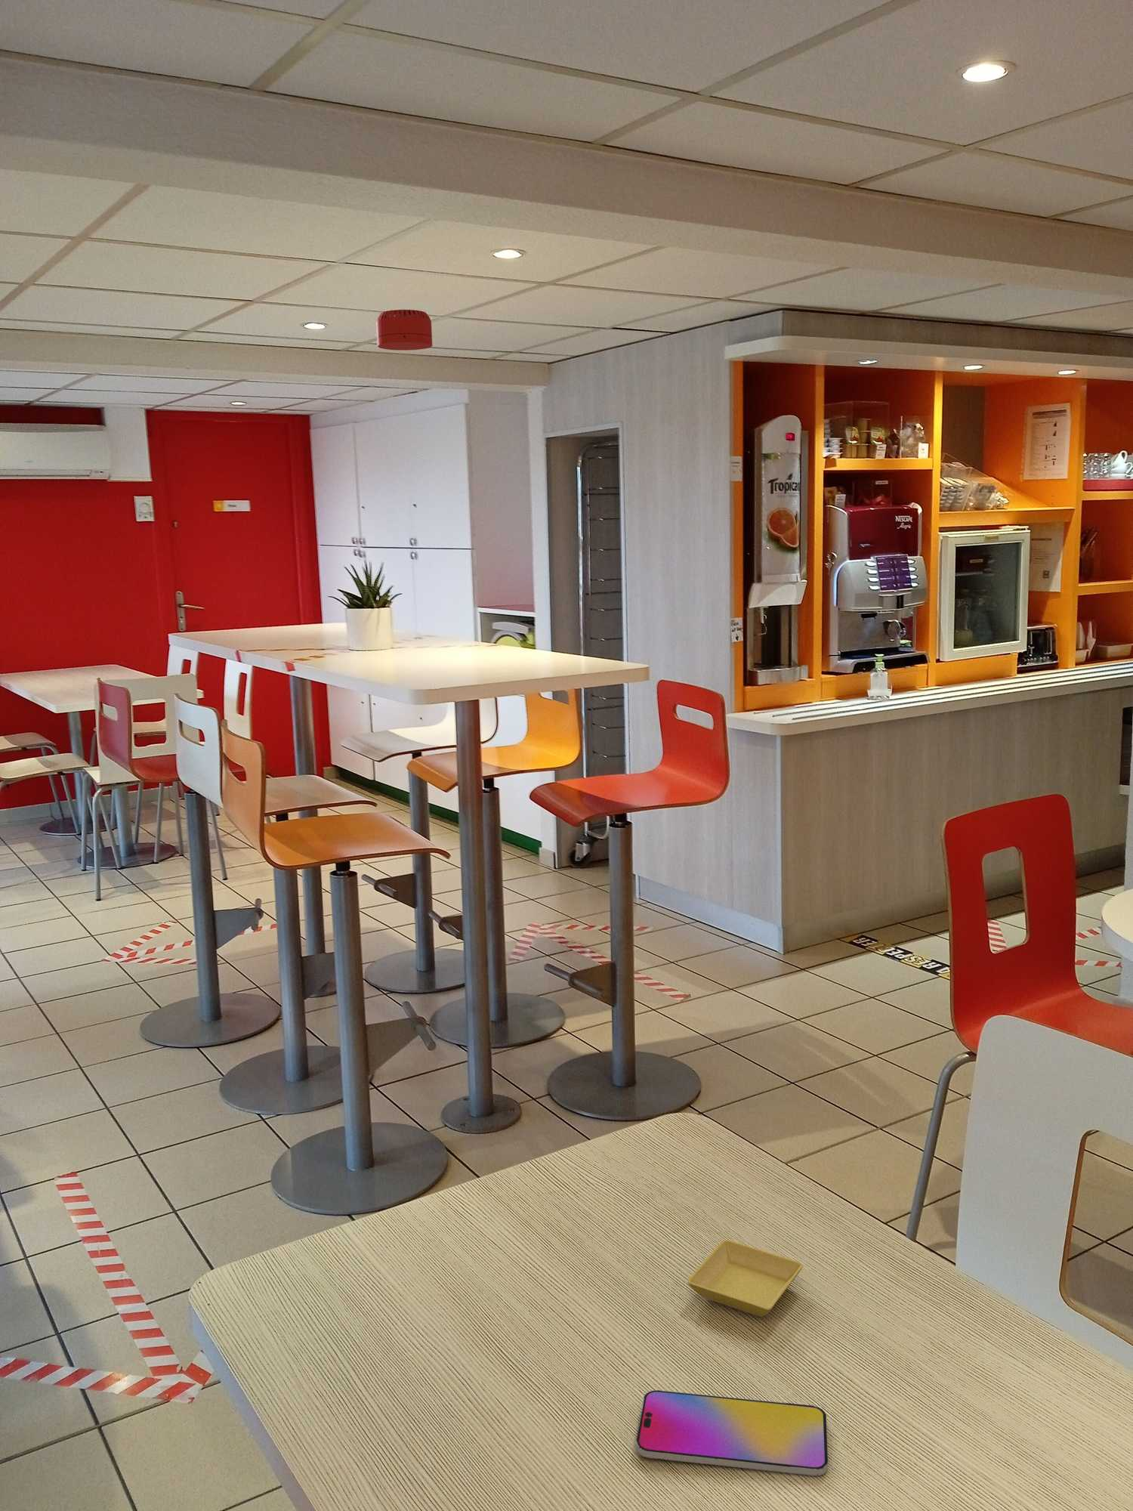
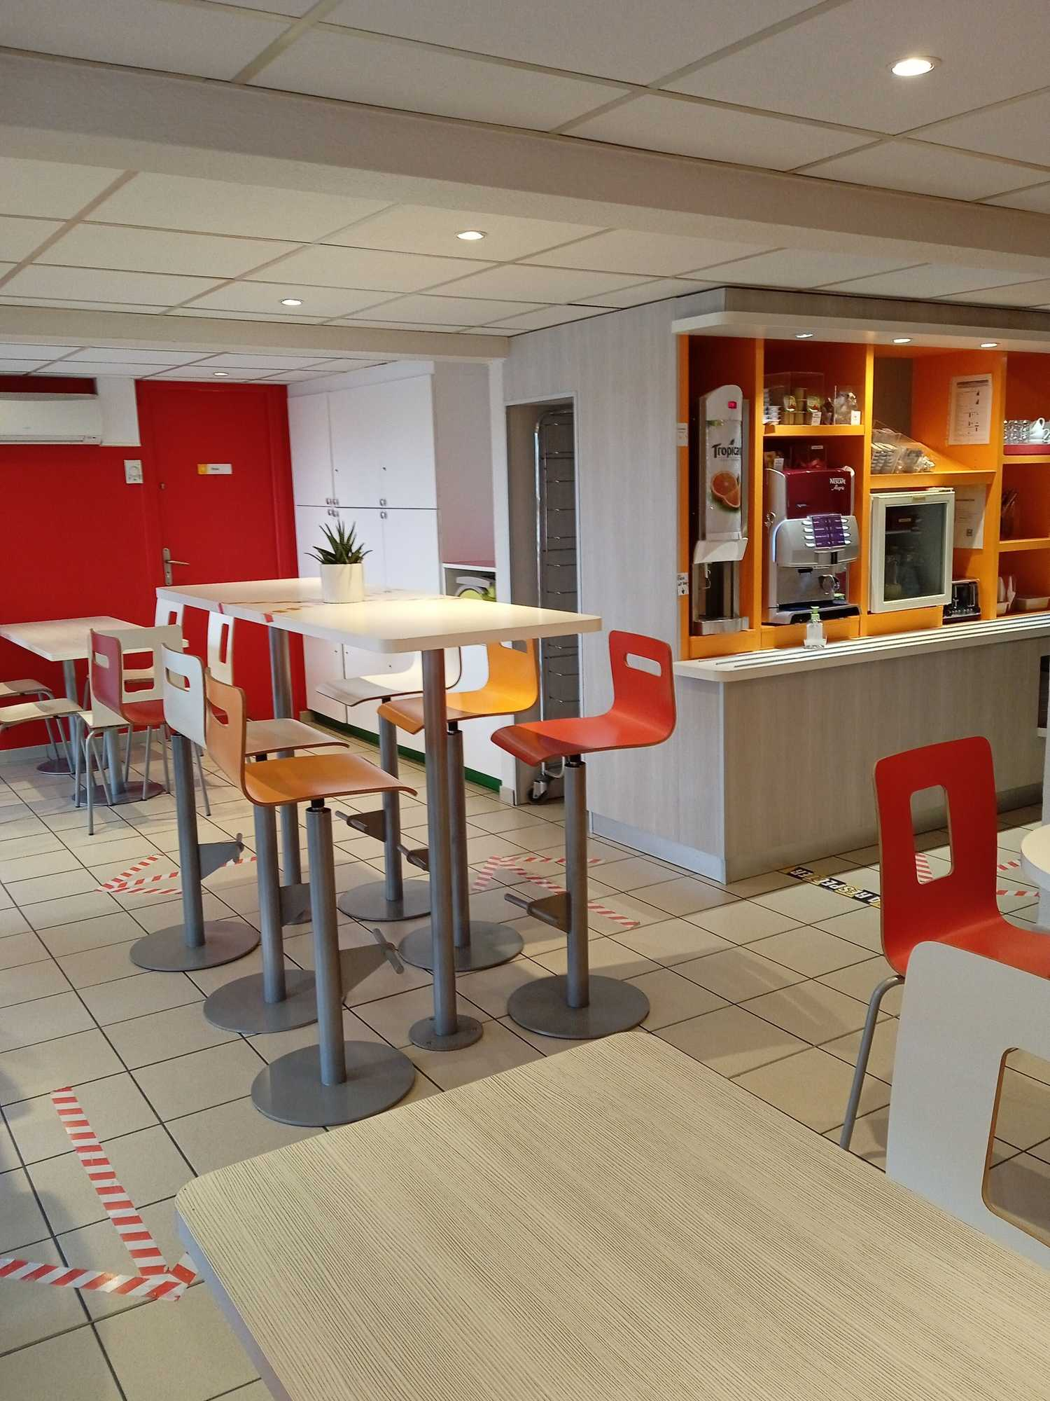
- smoke detector (405, 330)
- saucer (745, 1281)
- smartphone (732, 1431)
